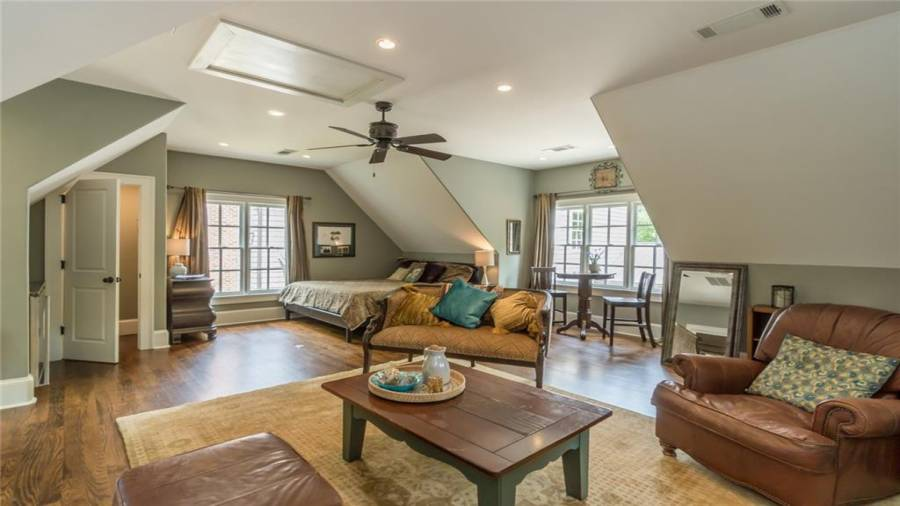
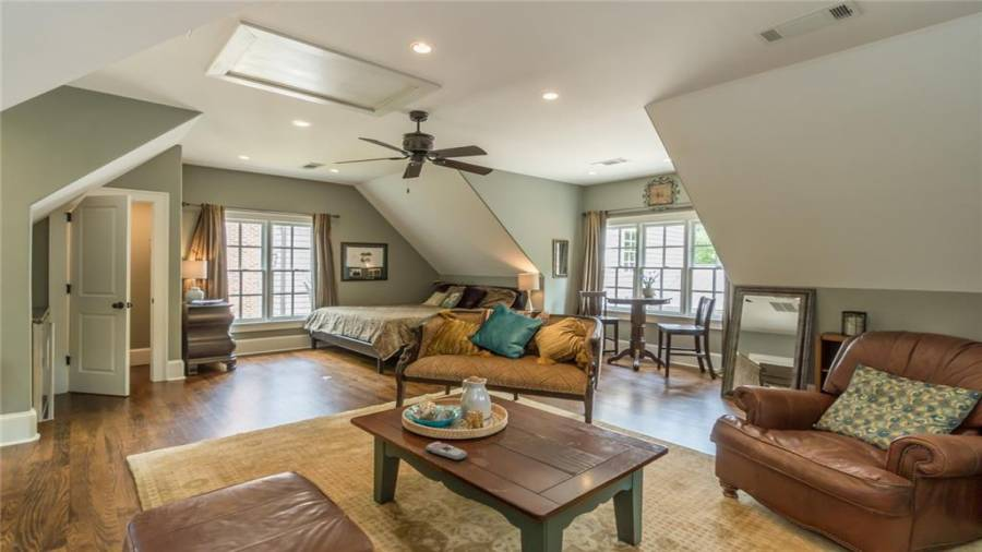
+ remote control (446, 451)
